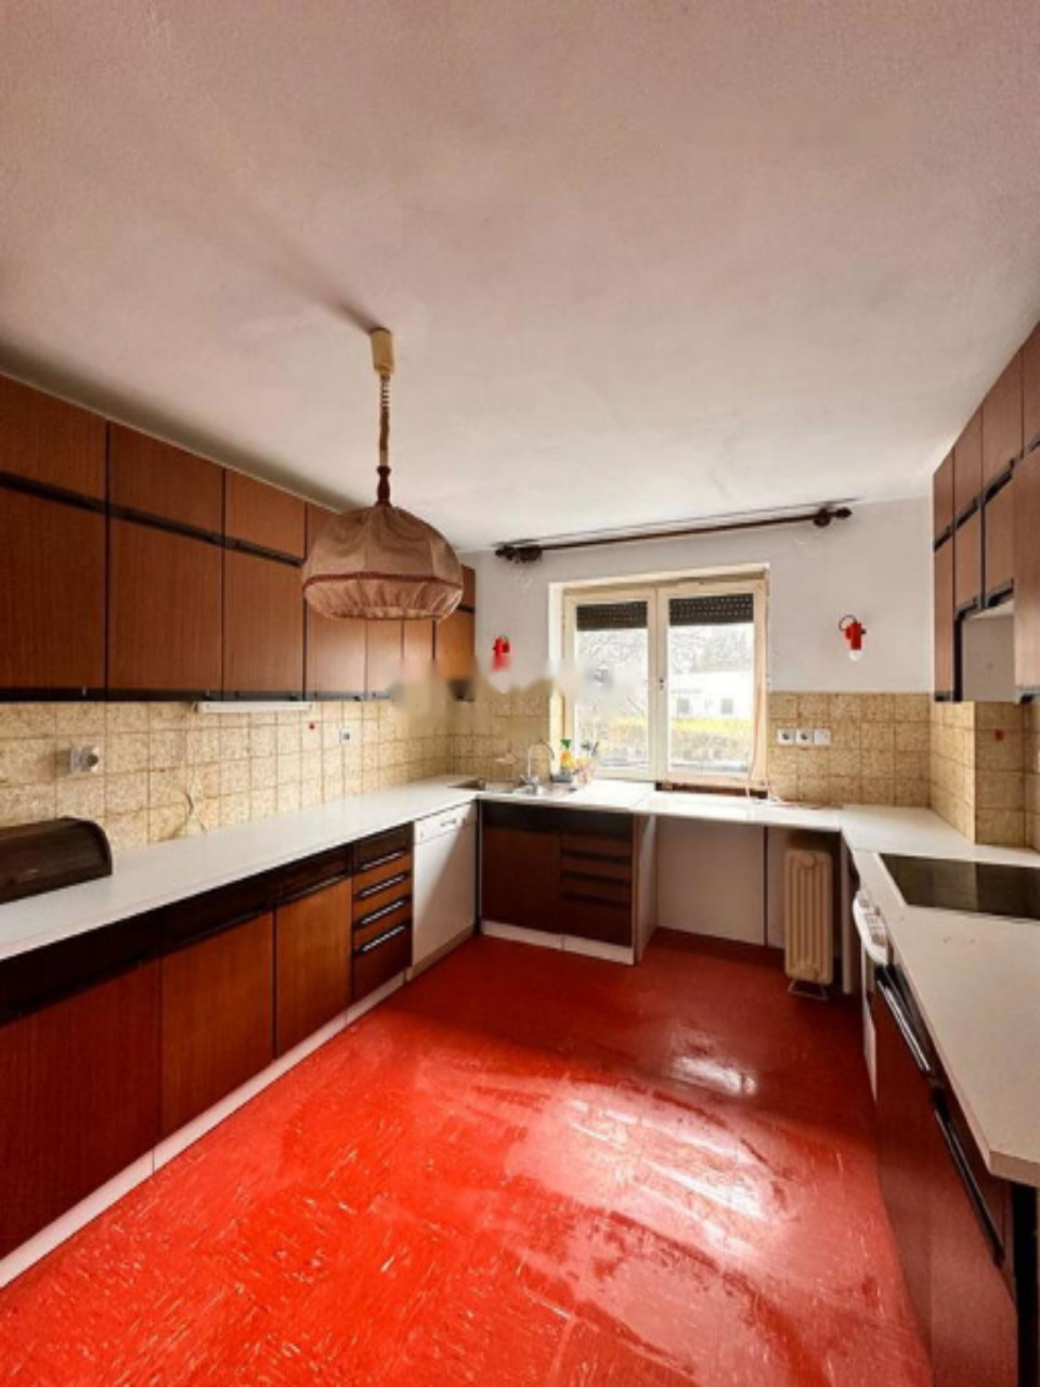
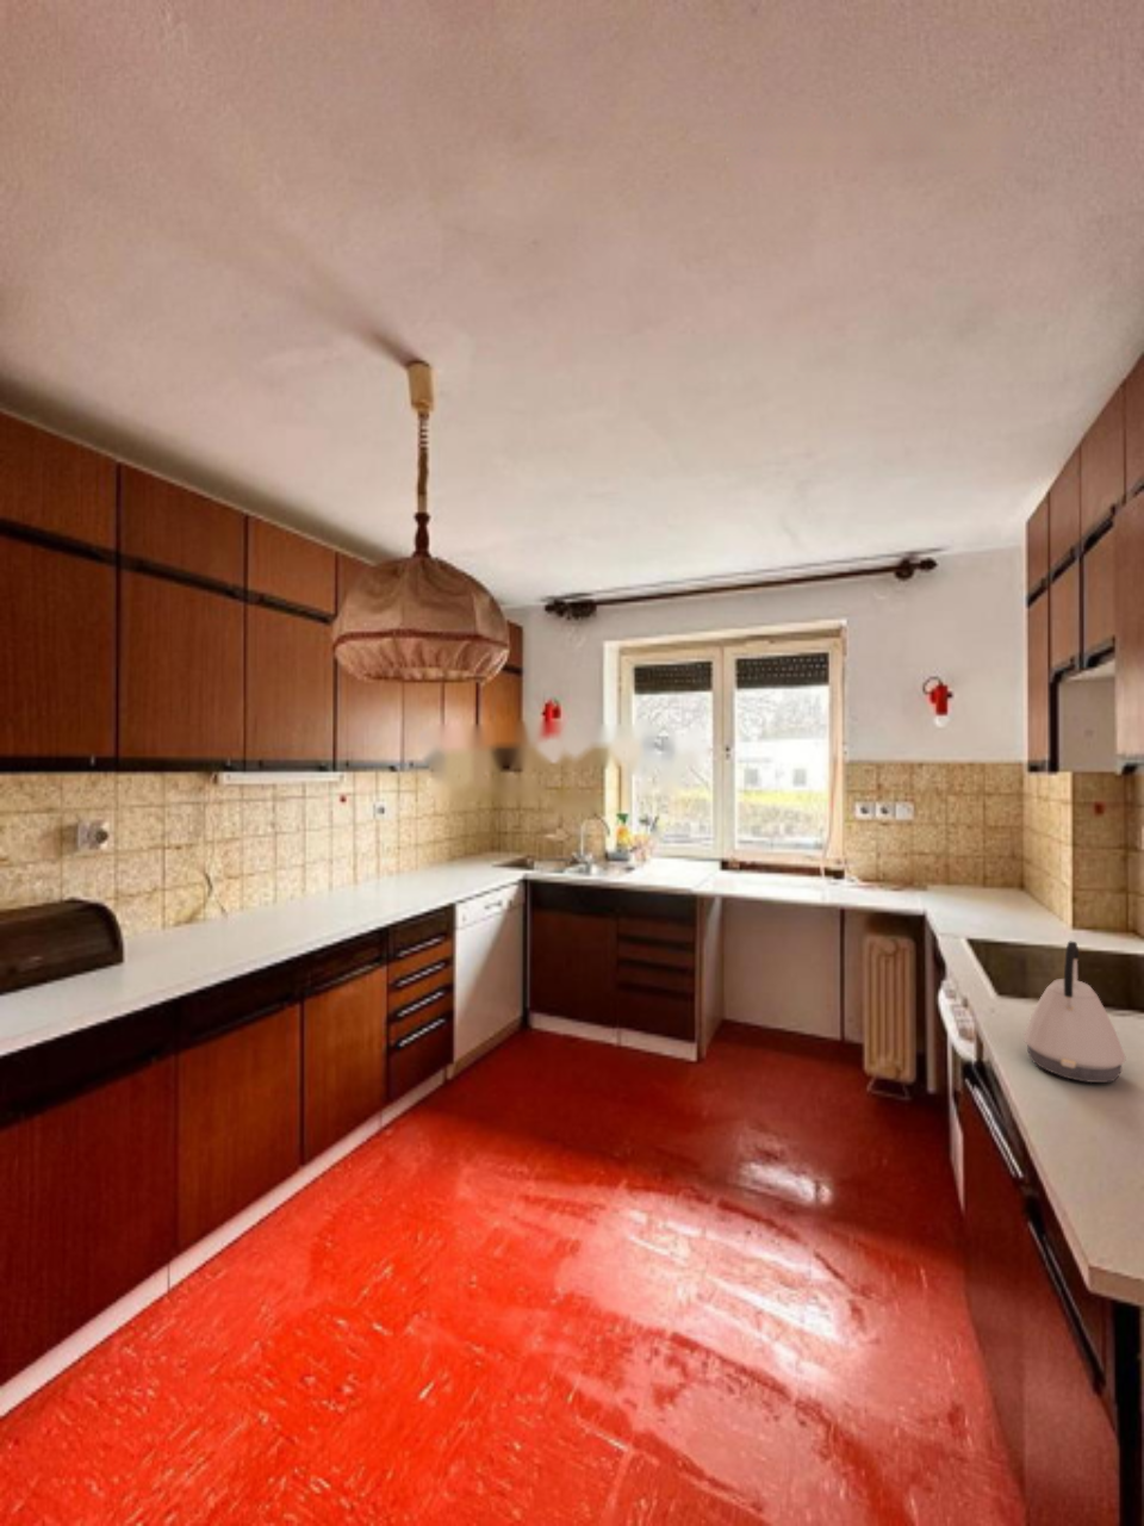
+ kettle (1072, 1003)
